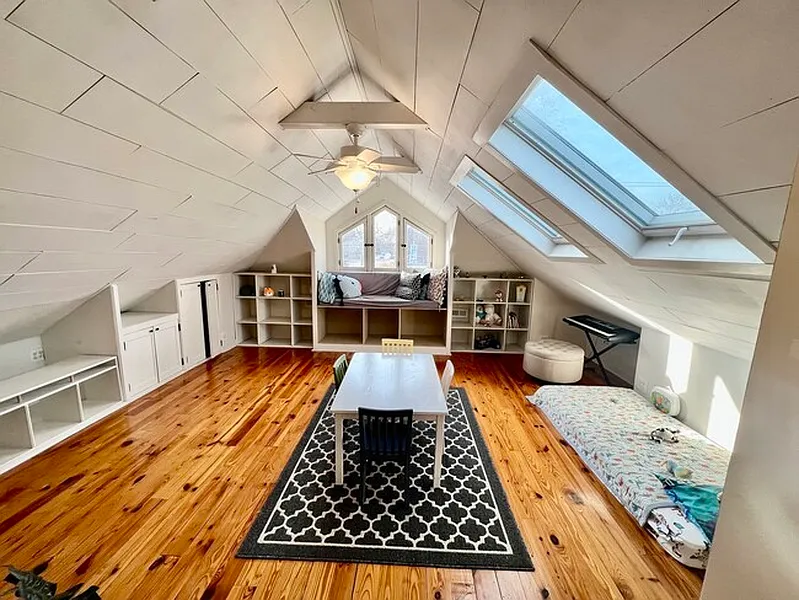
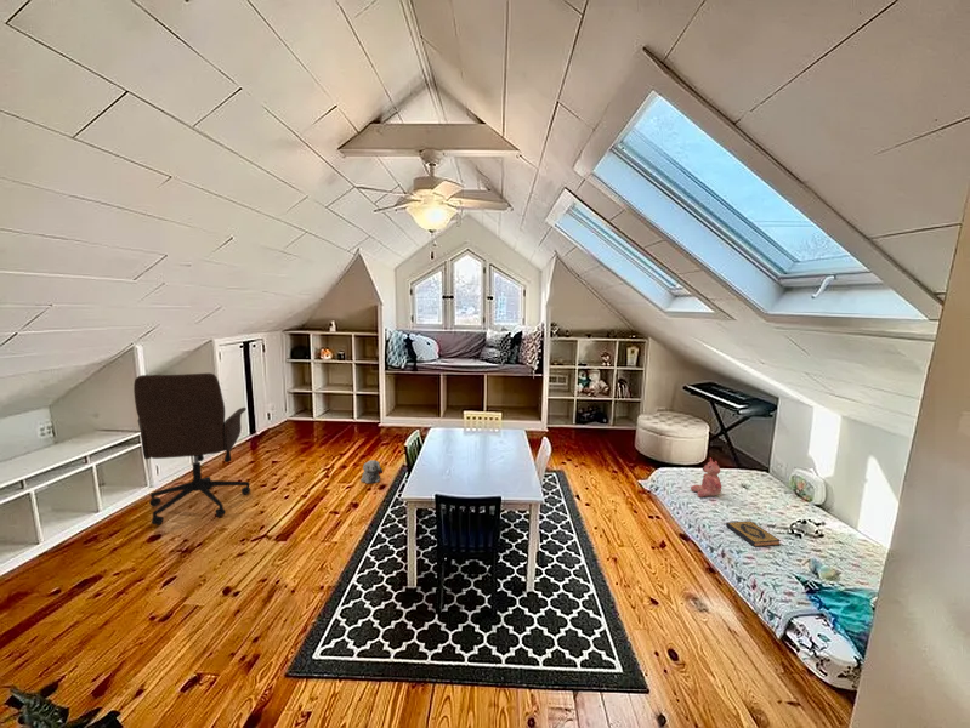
+ teddy bear (707, 477)
+ hardback book (751, 533)
+ office chair (193, 438)
+ plush toy (371, 467)
